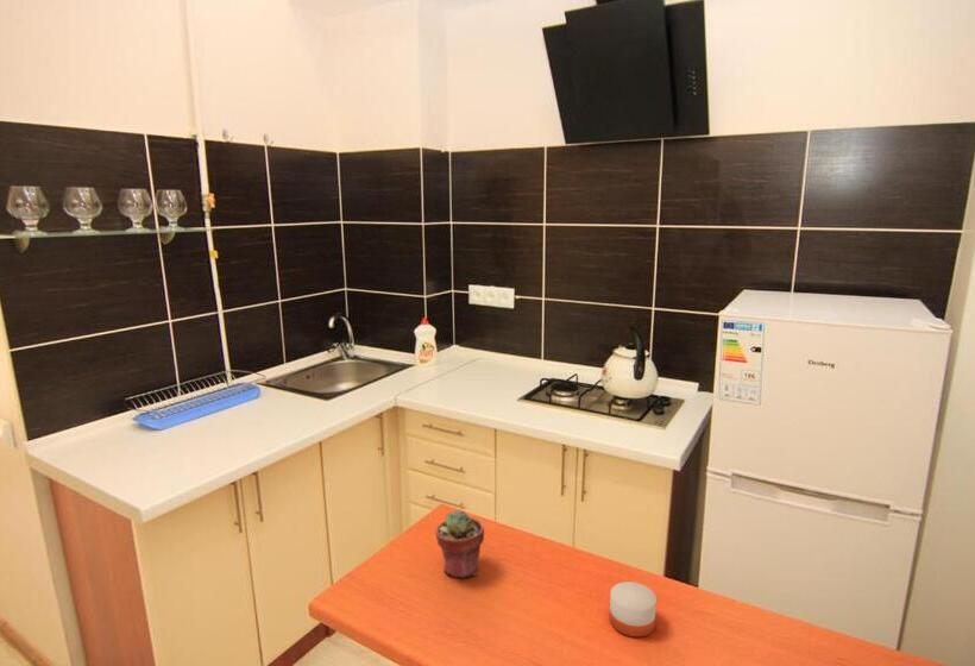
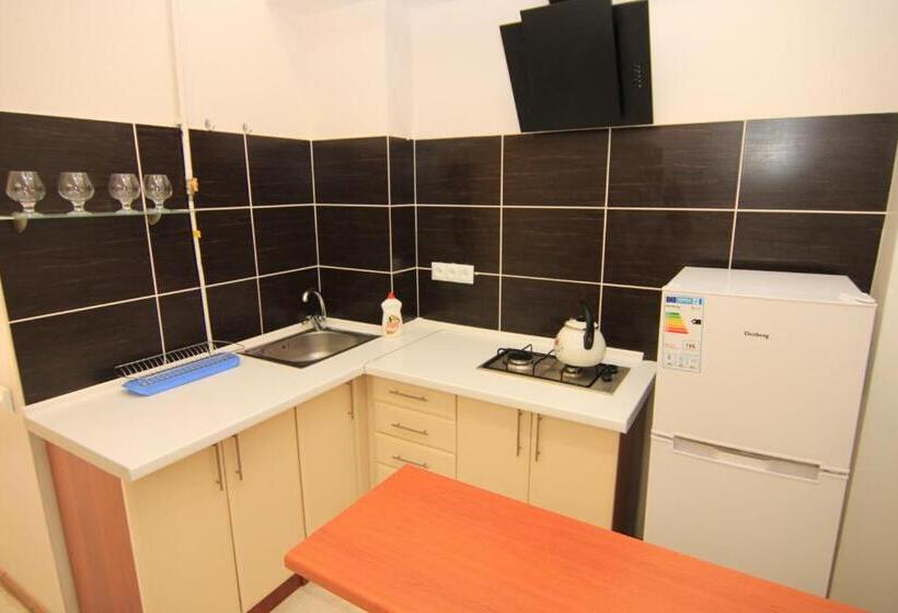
- candle (633, 593)
- potted succulent (460, 540)
